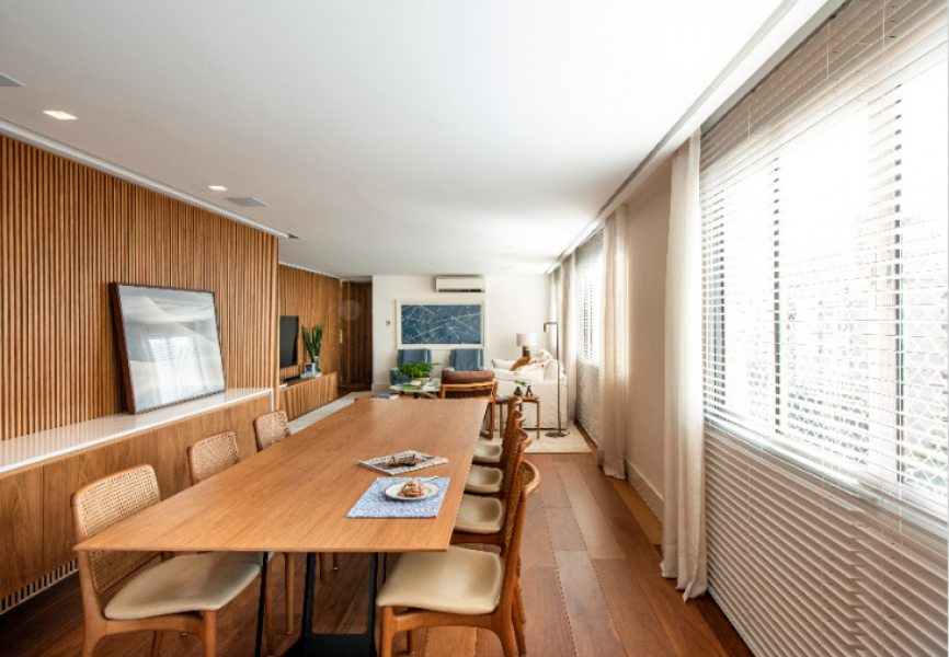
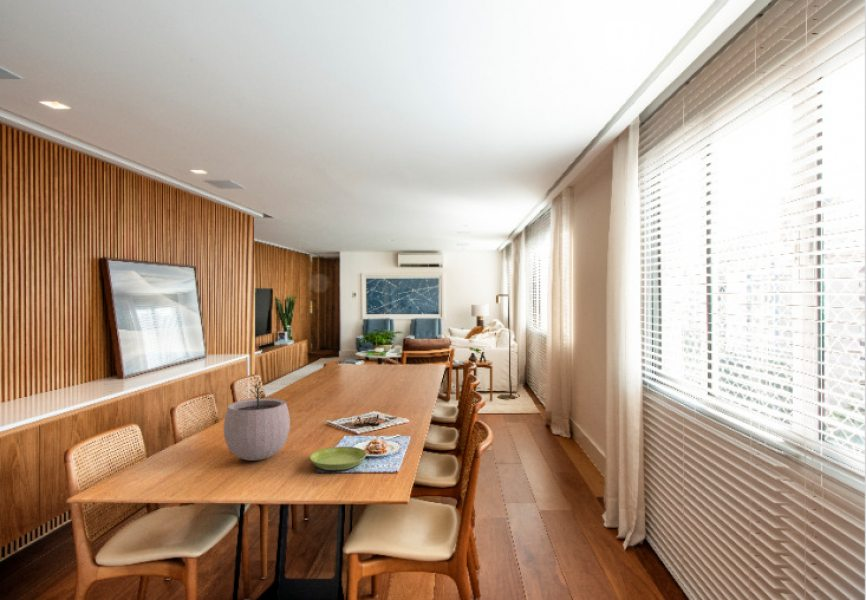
+ plant pot (257, 418)
+ saucer (338, 458)
